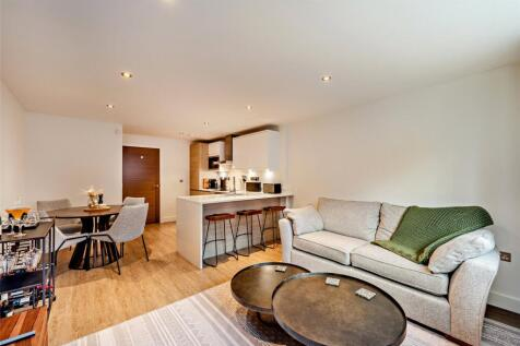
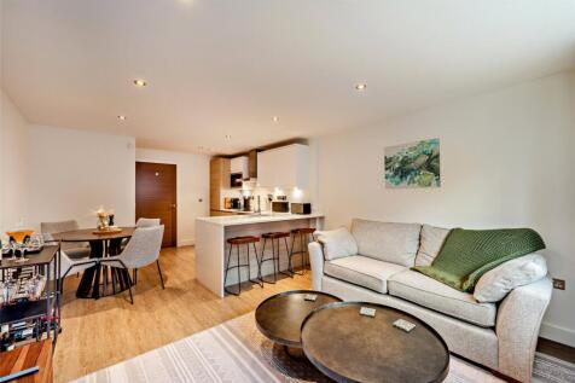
+ wall art (410, 166)
